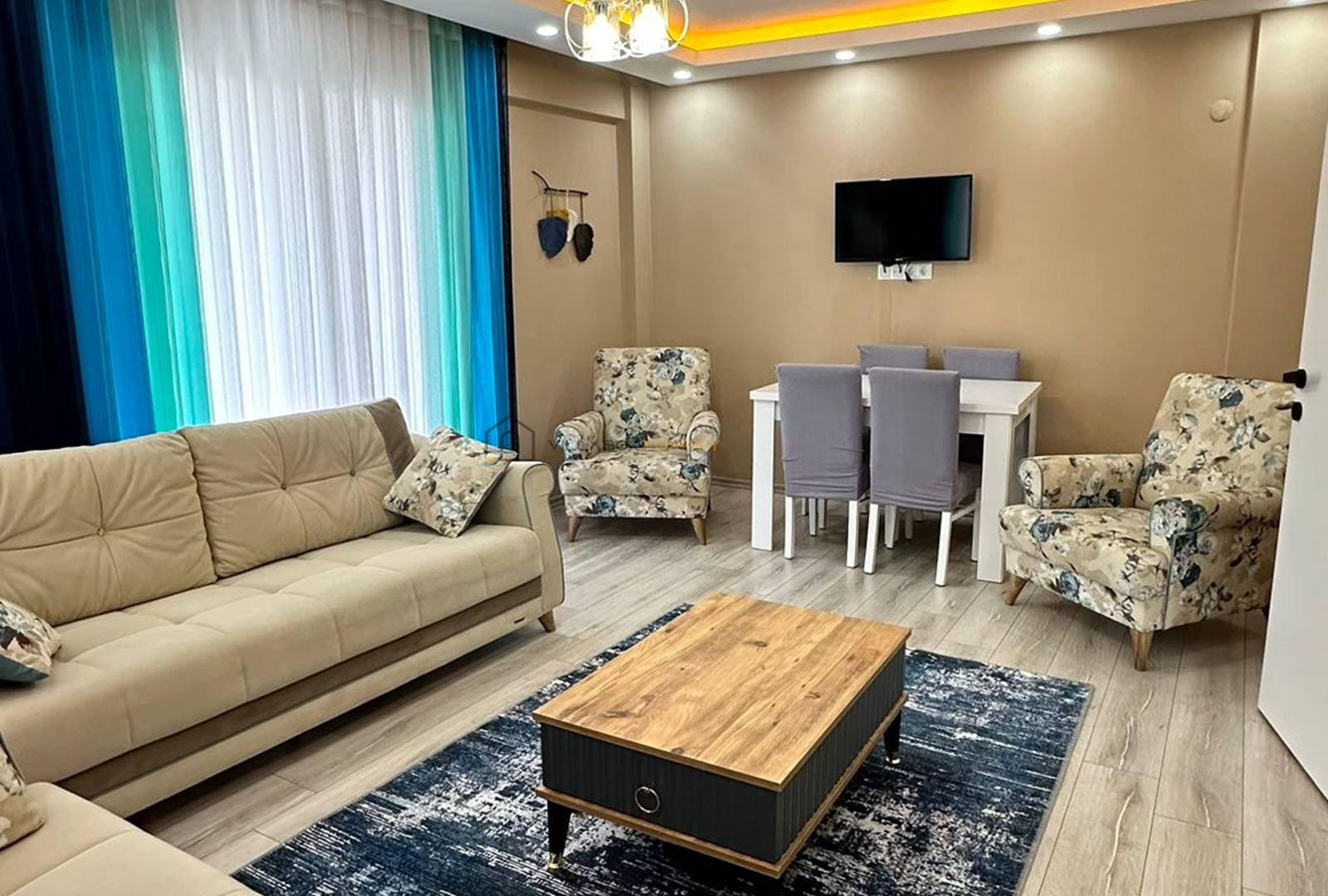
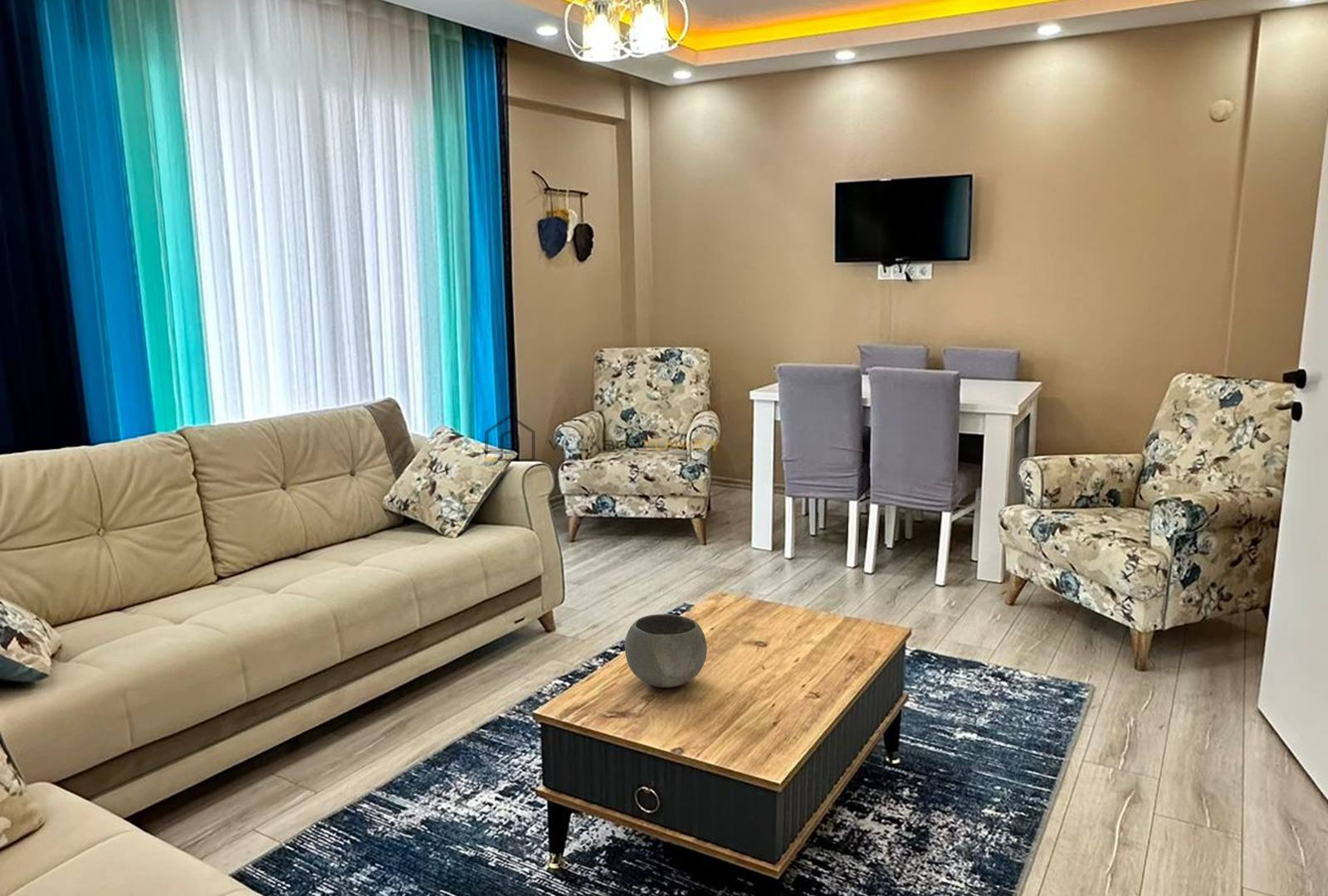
+ bowl (666, 653)
